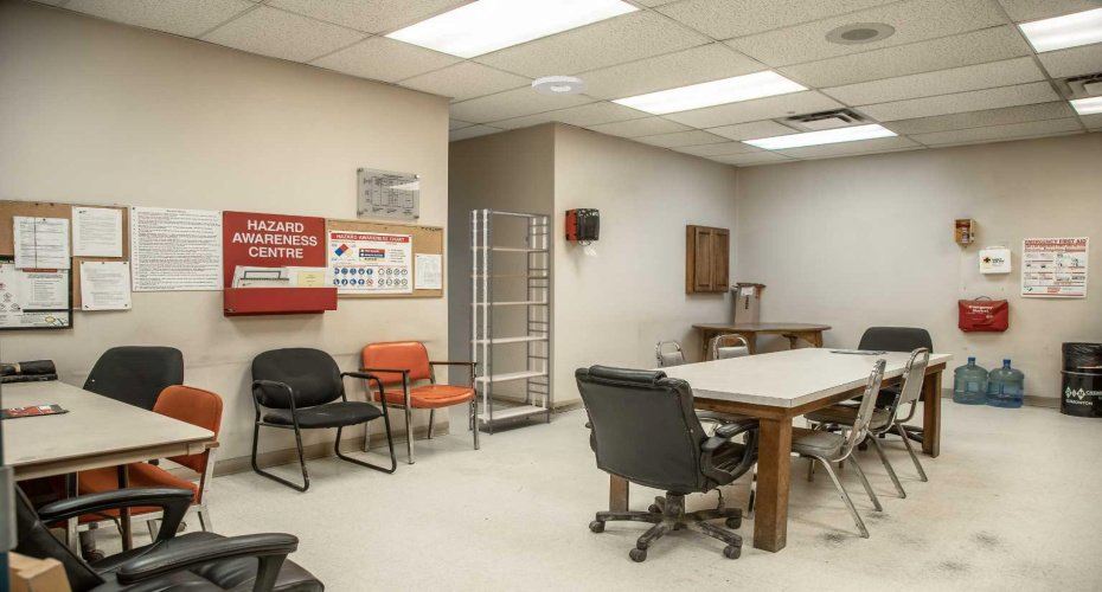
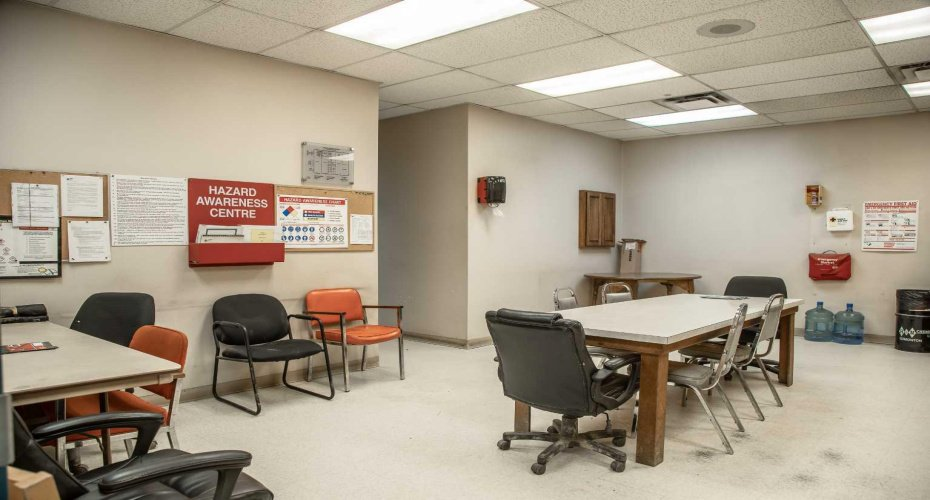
- shelving unit (501, 316)
- ceiling light fixture (559, 84)
